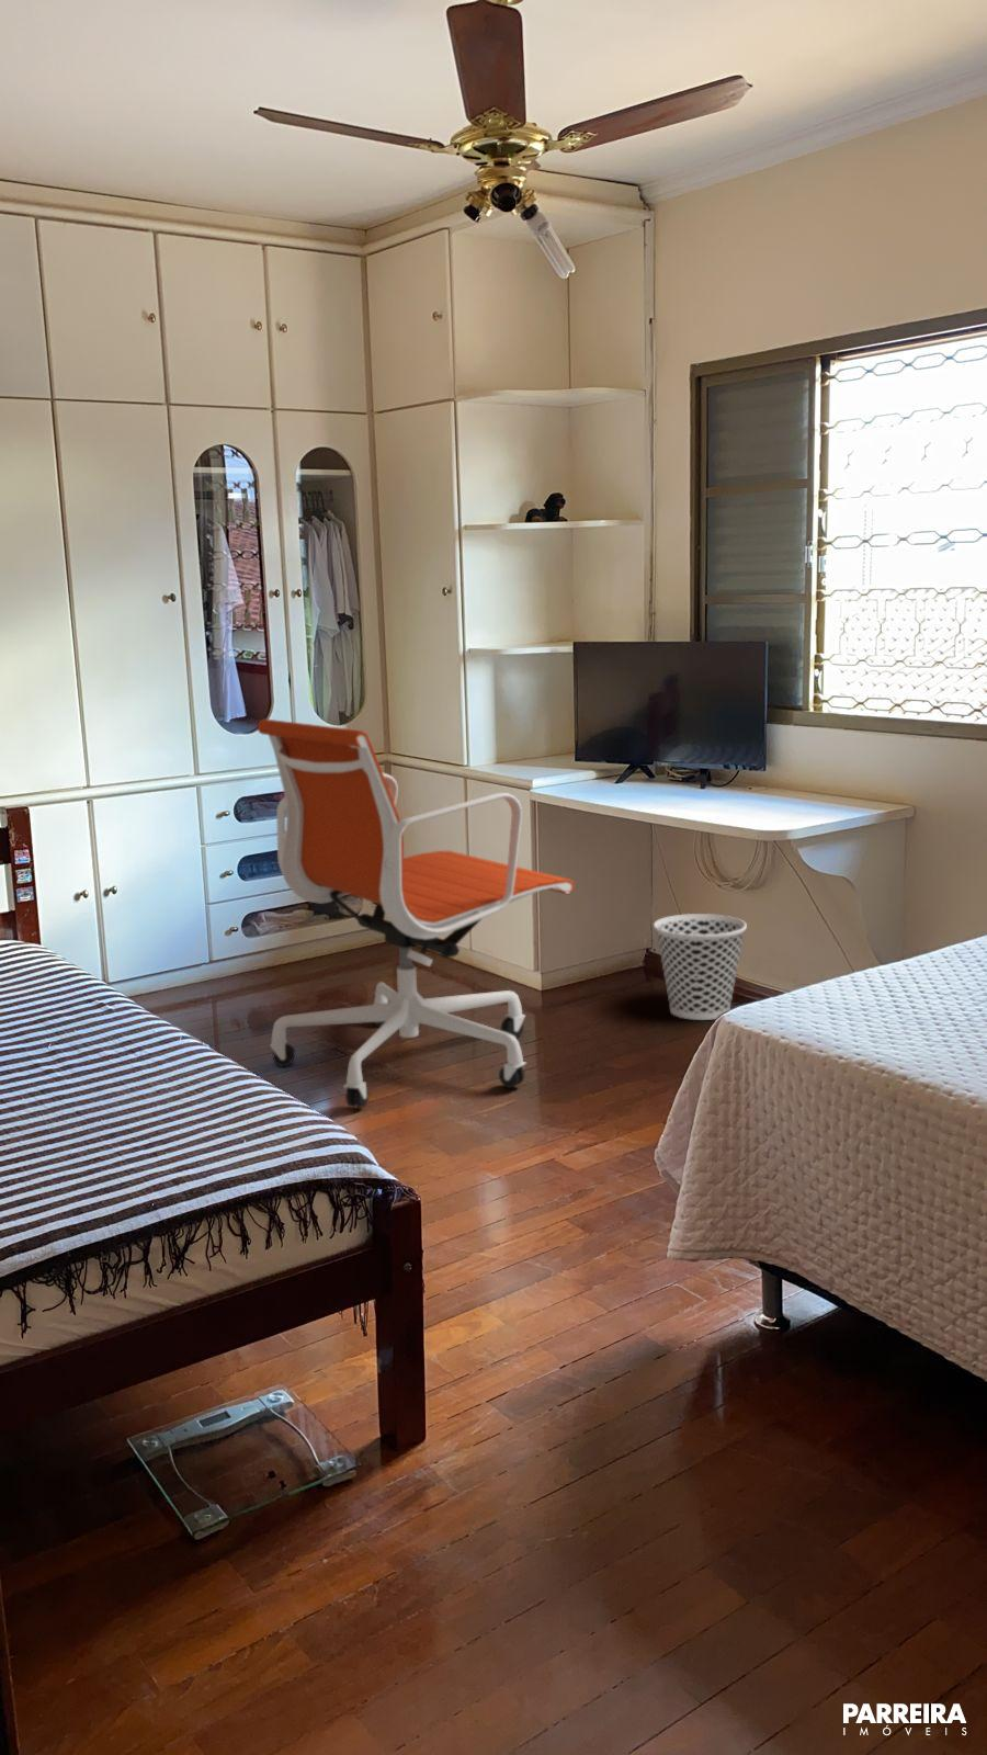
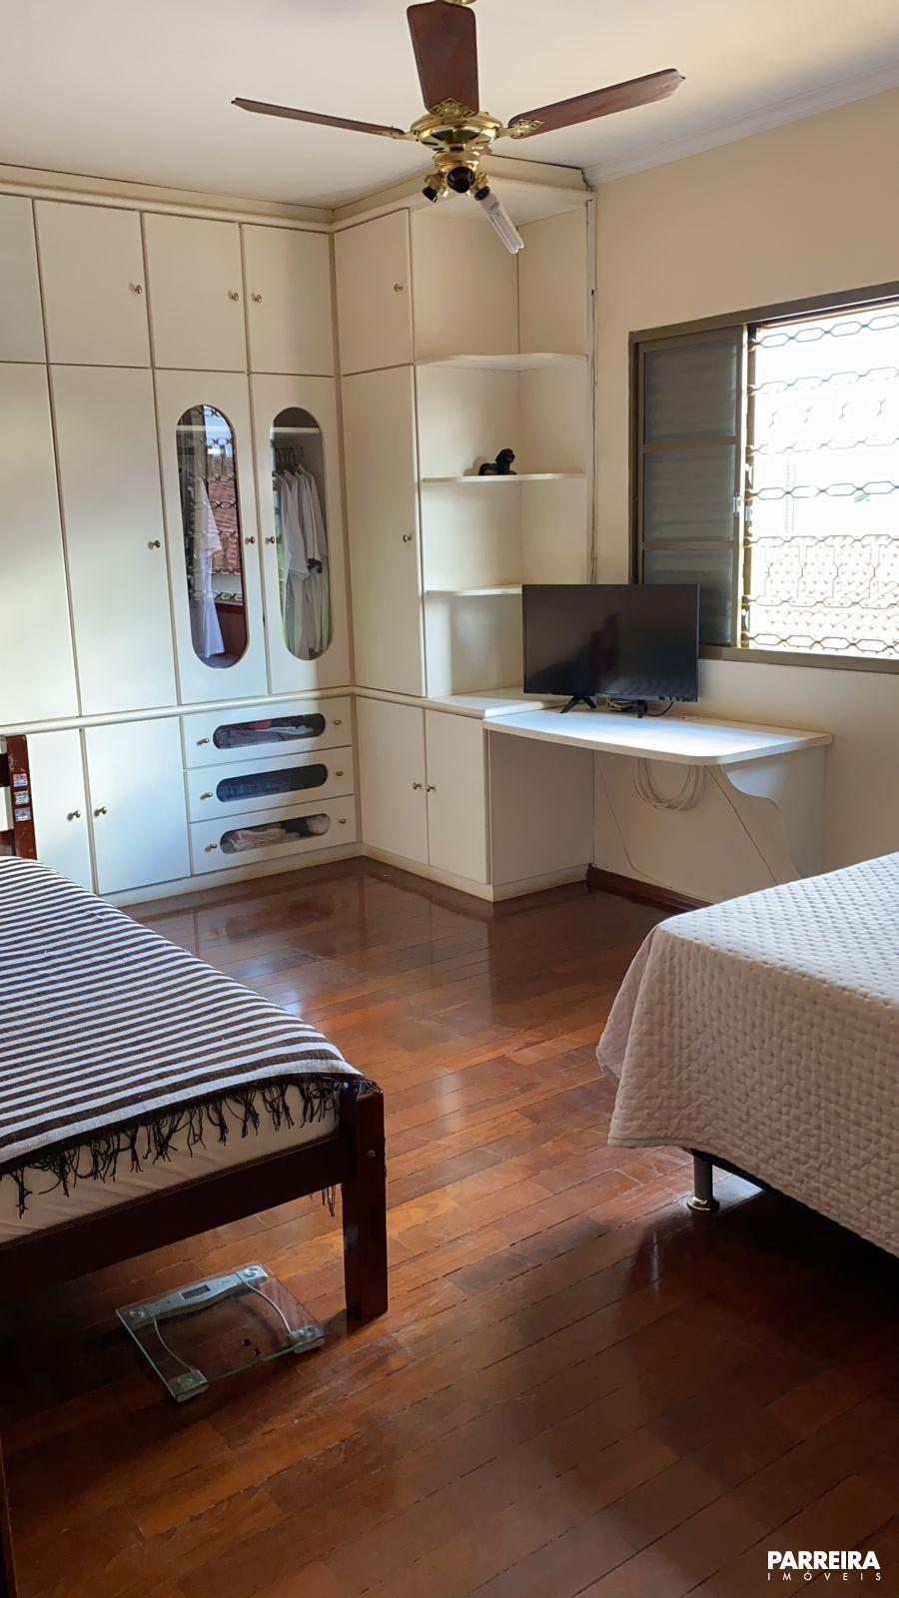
- wastebasket (700, 968)
- office chair (412, 892)
